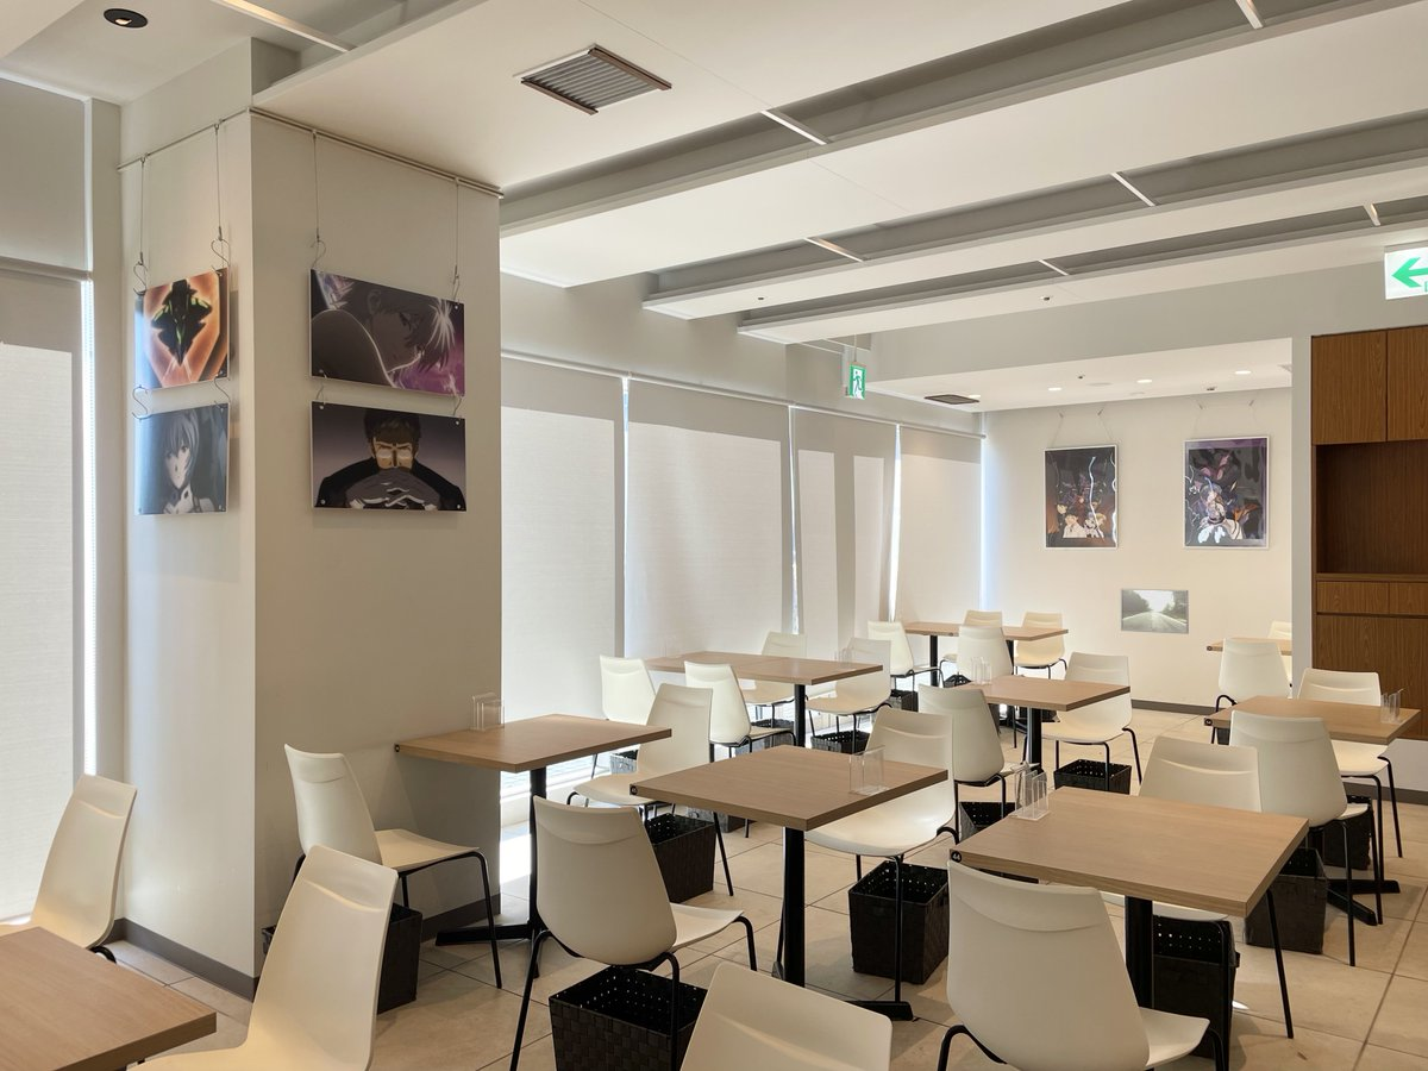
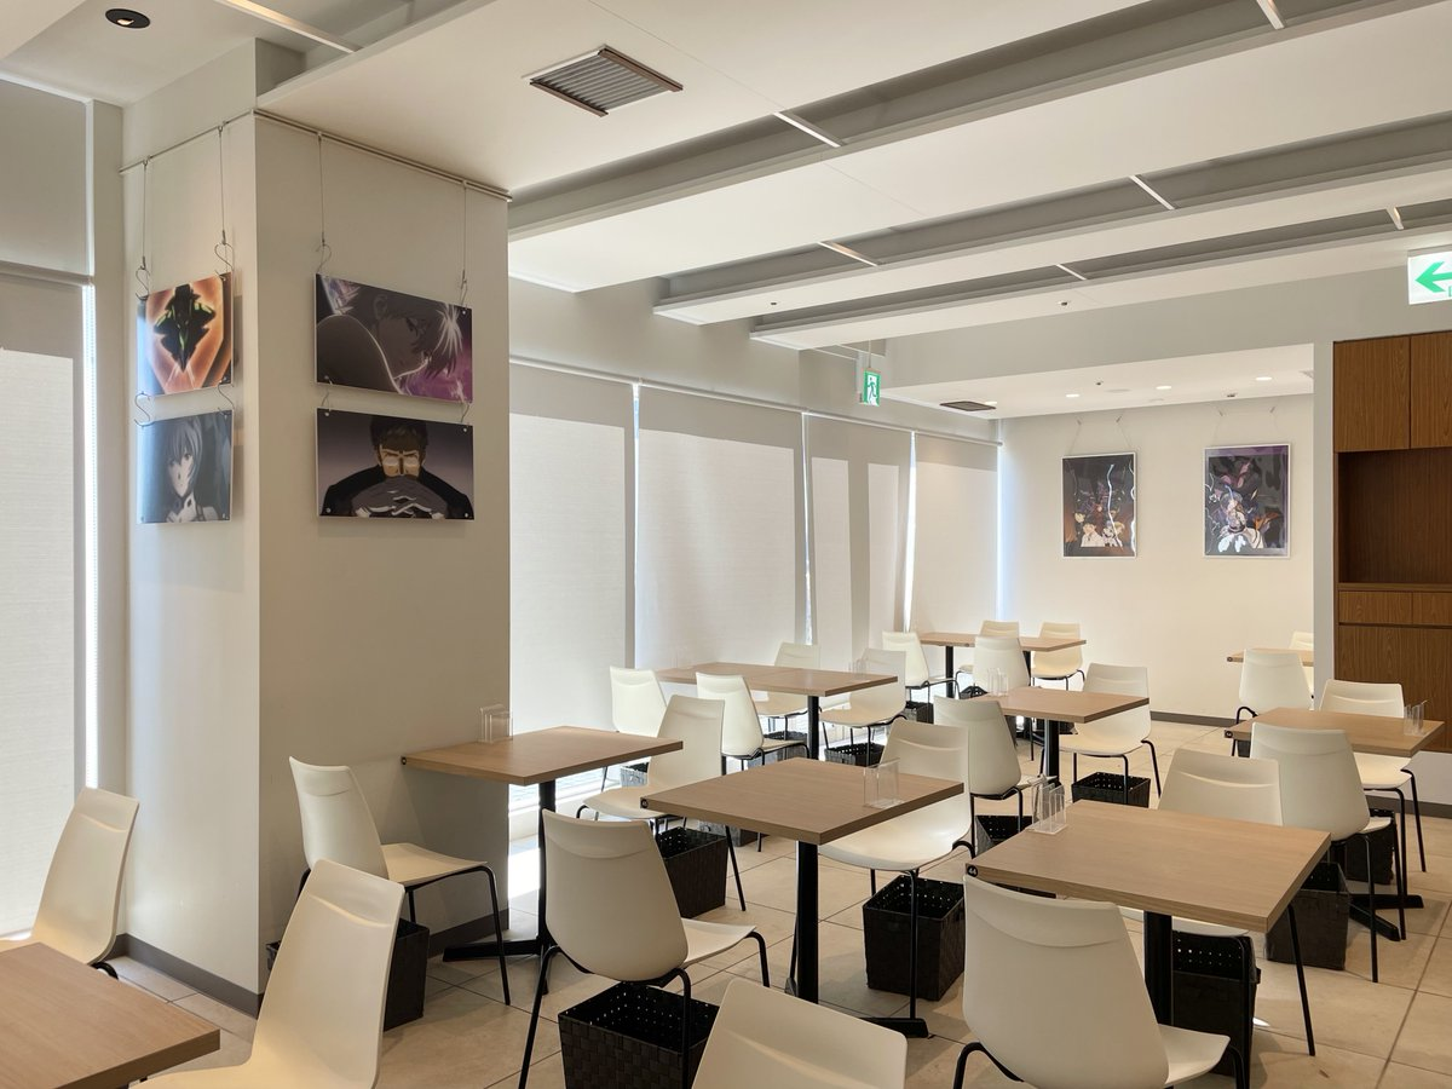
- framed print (1153, 610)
